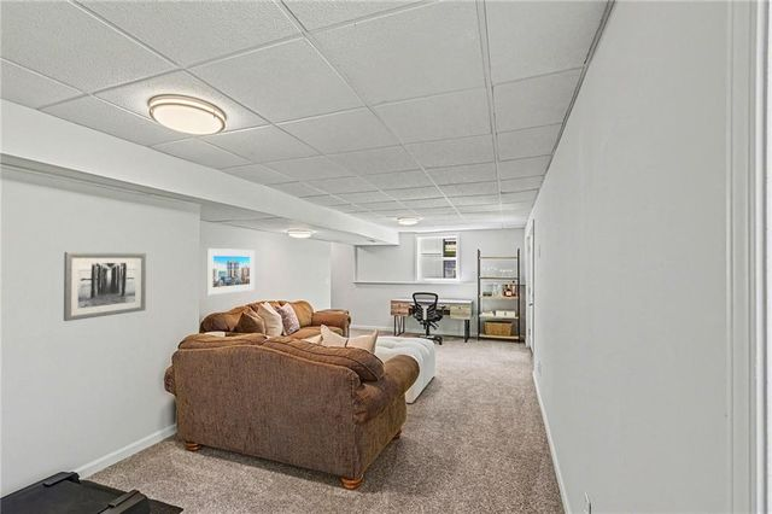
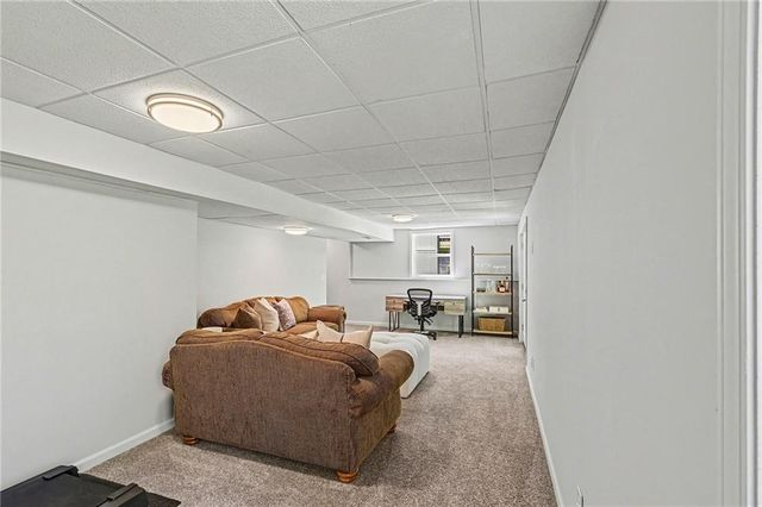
- wall art (109, 284)
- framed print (232, 270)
